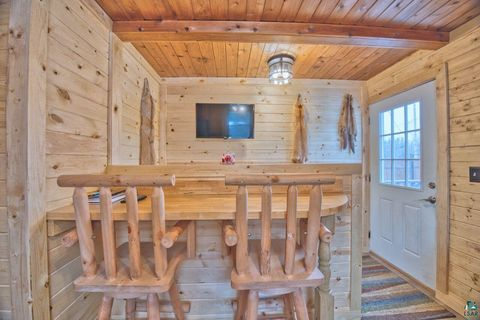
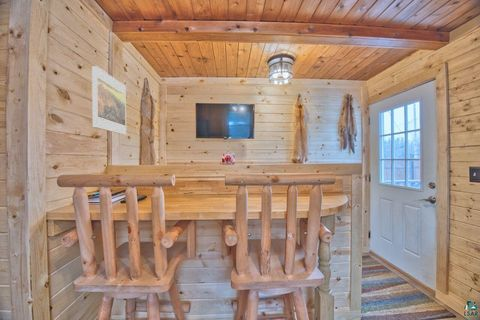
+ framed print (111, 104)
